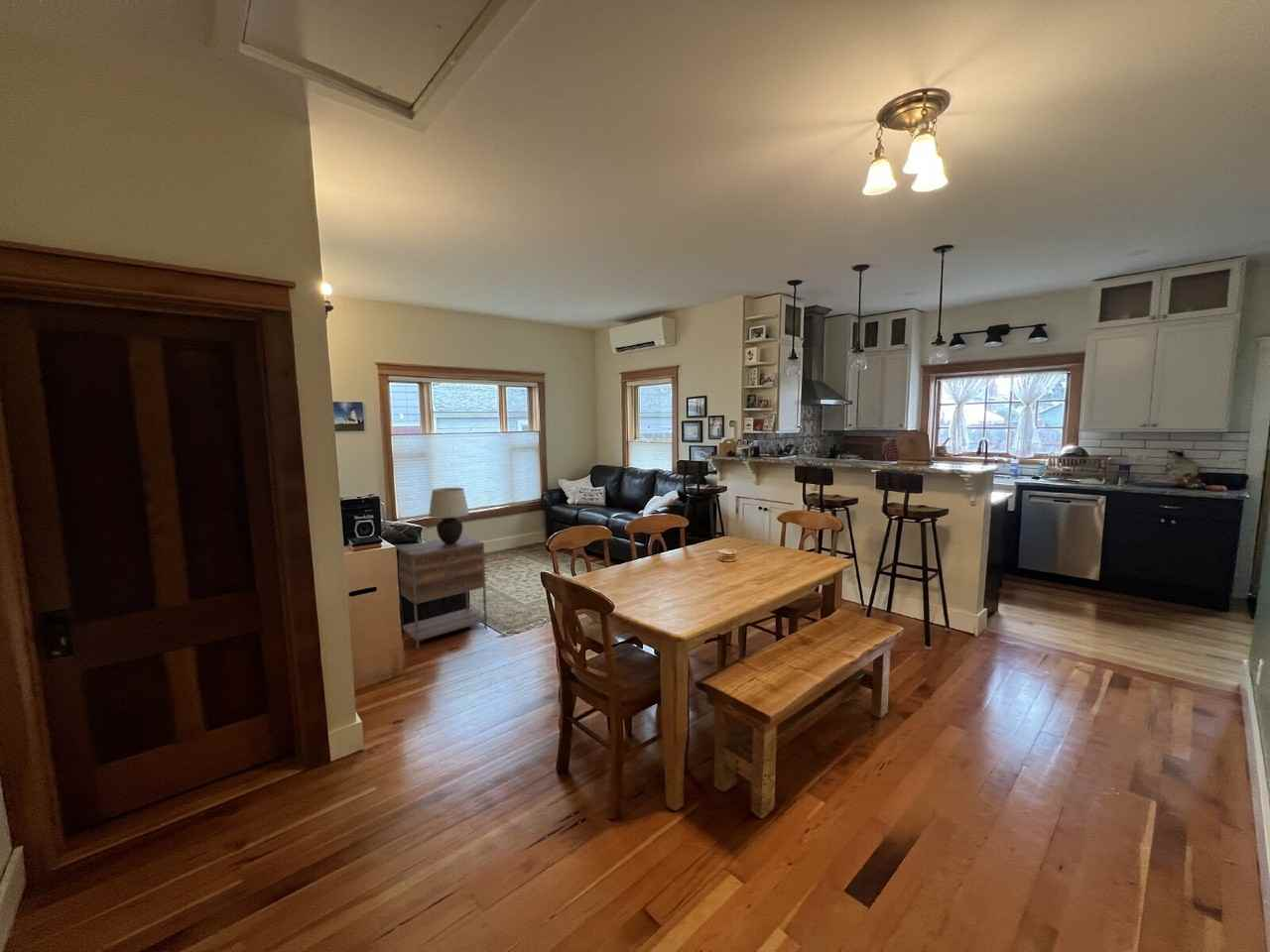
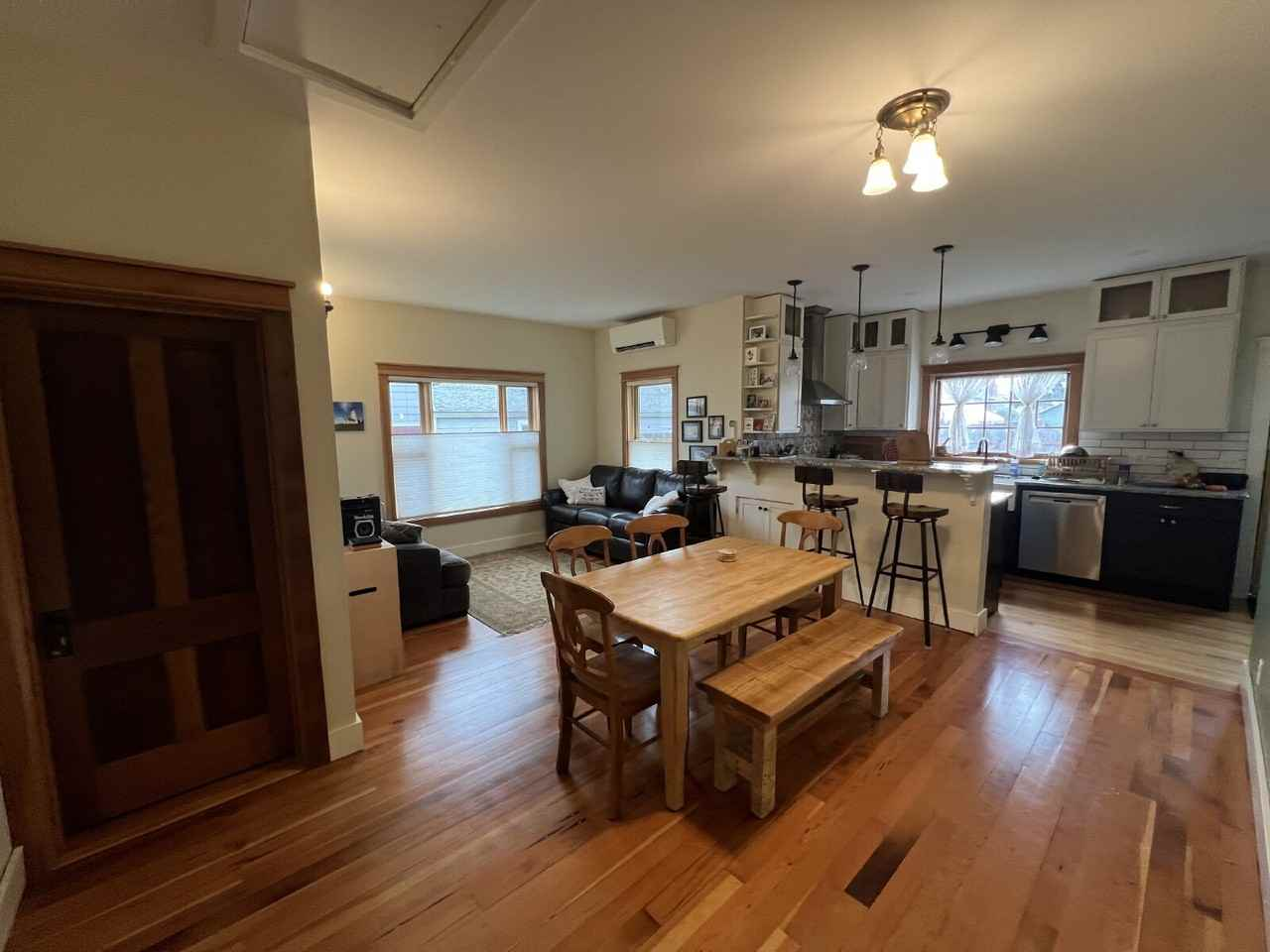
- table lamp (448, 516)
- nightstand (443, 588)
